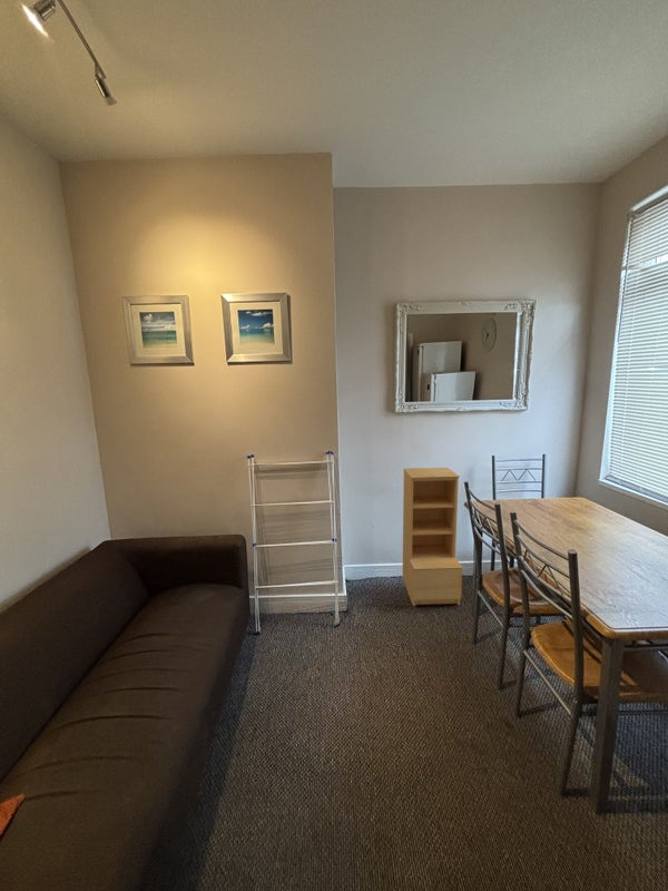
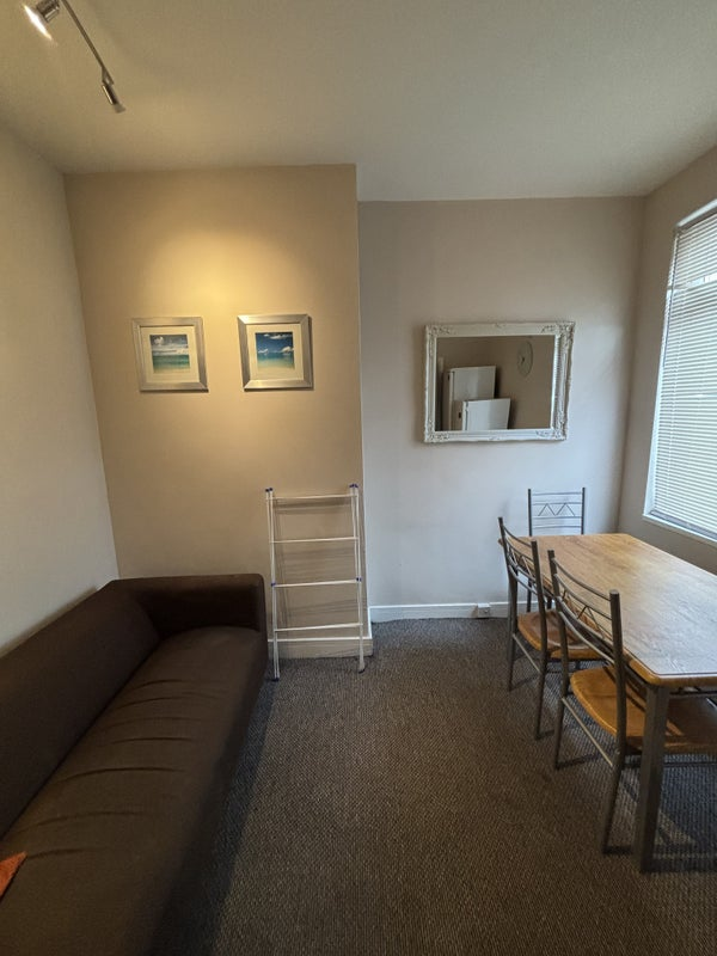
- bookshelf (431, 535)
